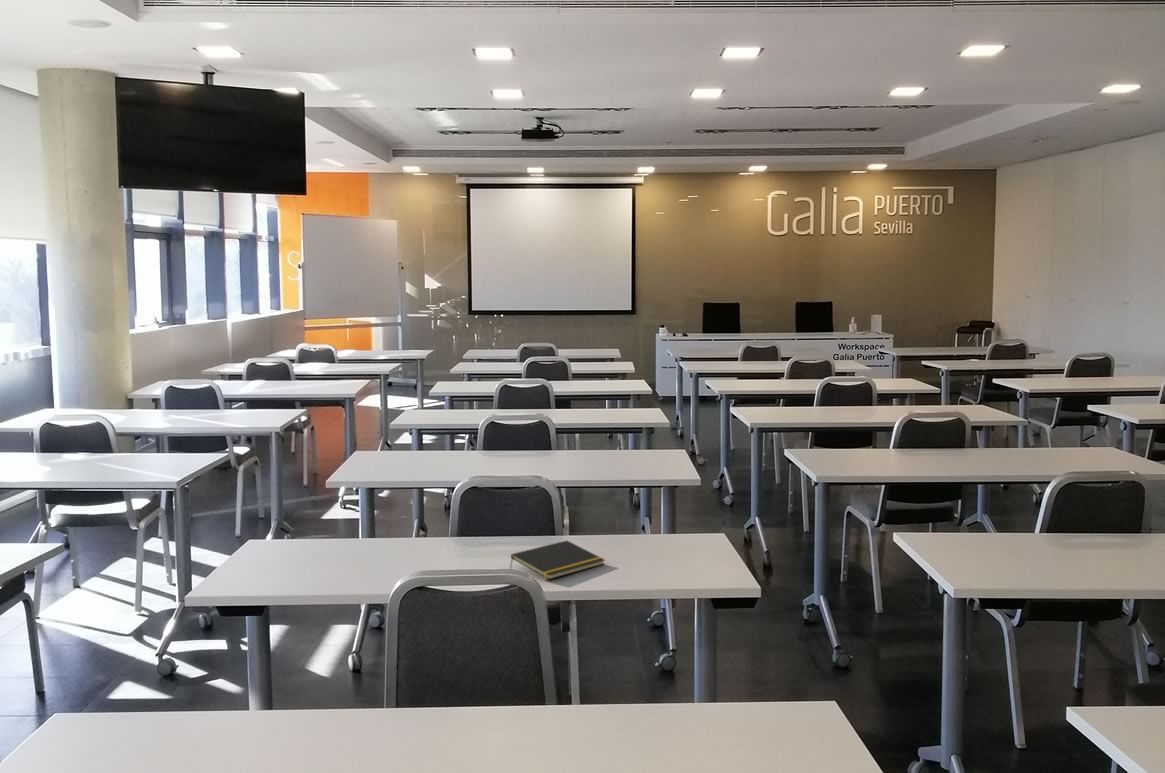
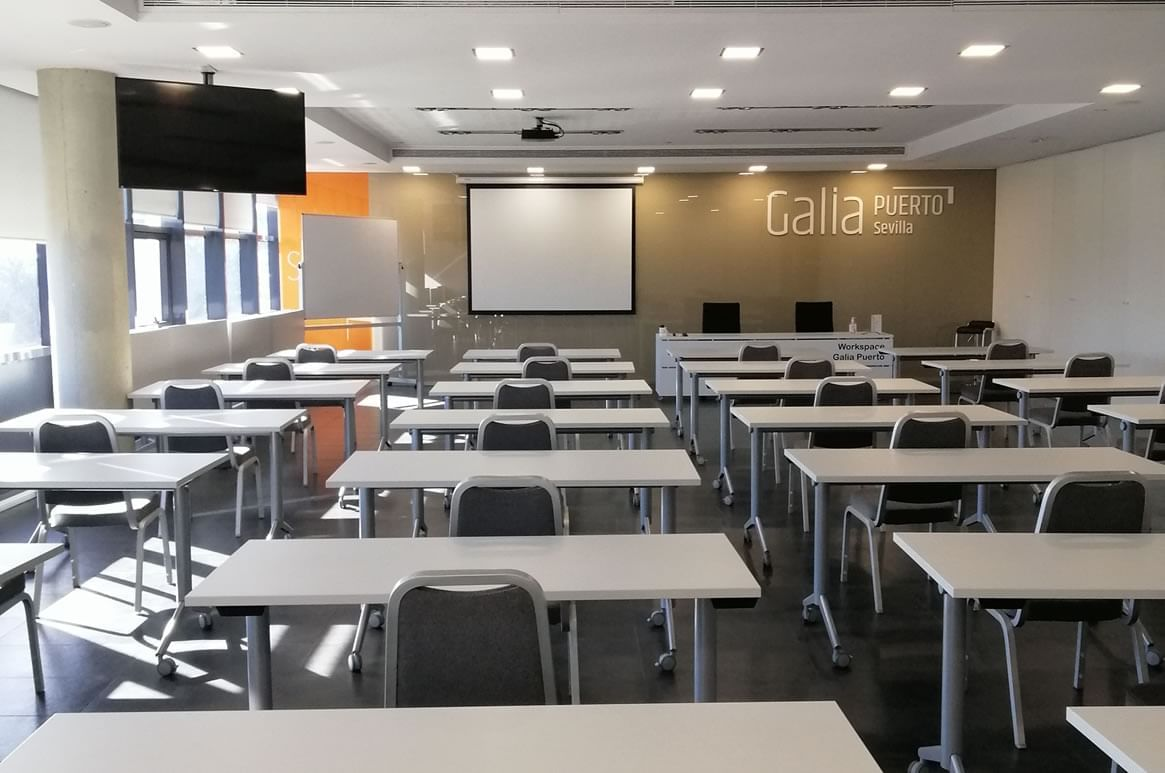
- notepad (558, 559)
